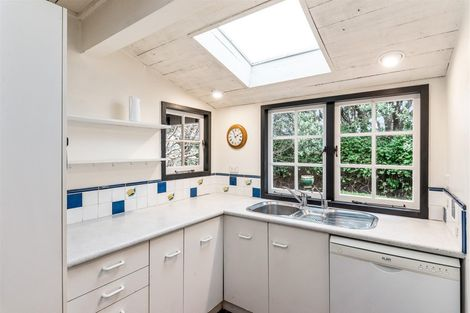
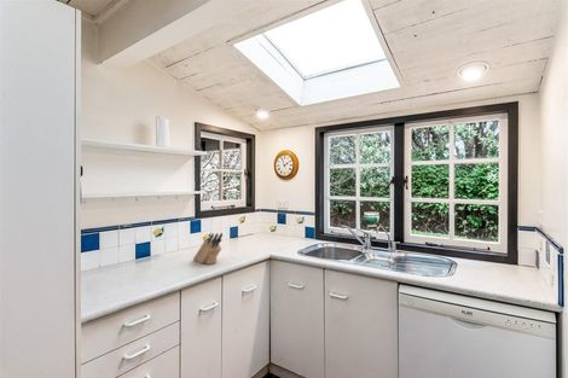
+ knife block (208, 246)
